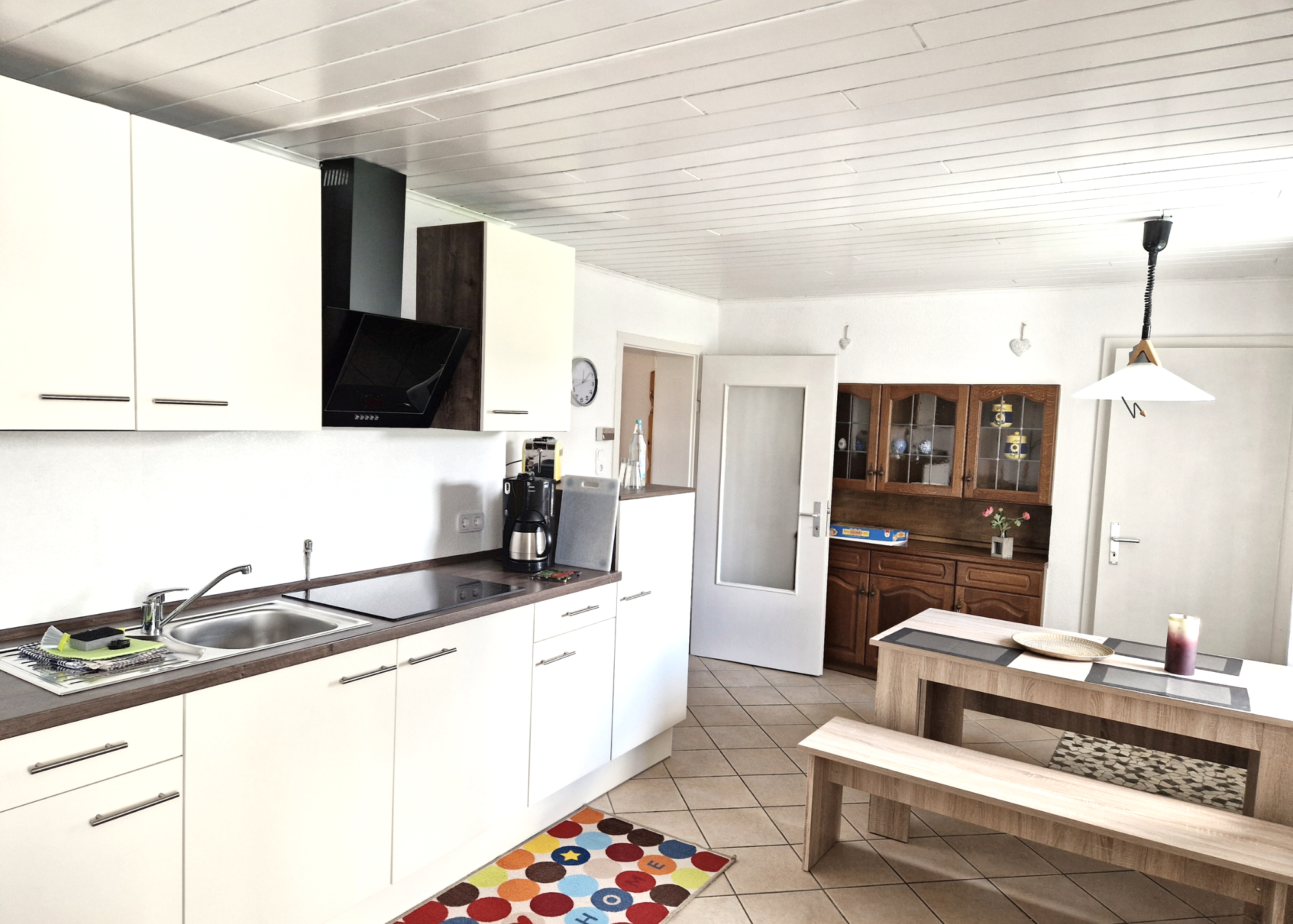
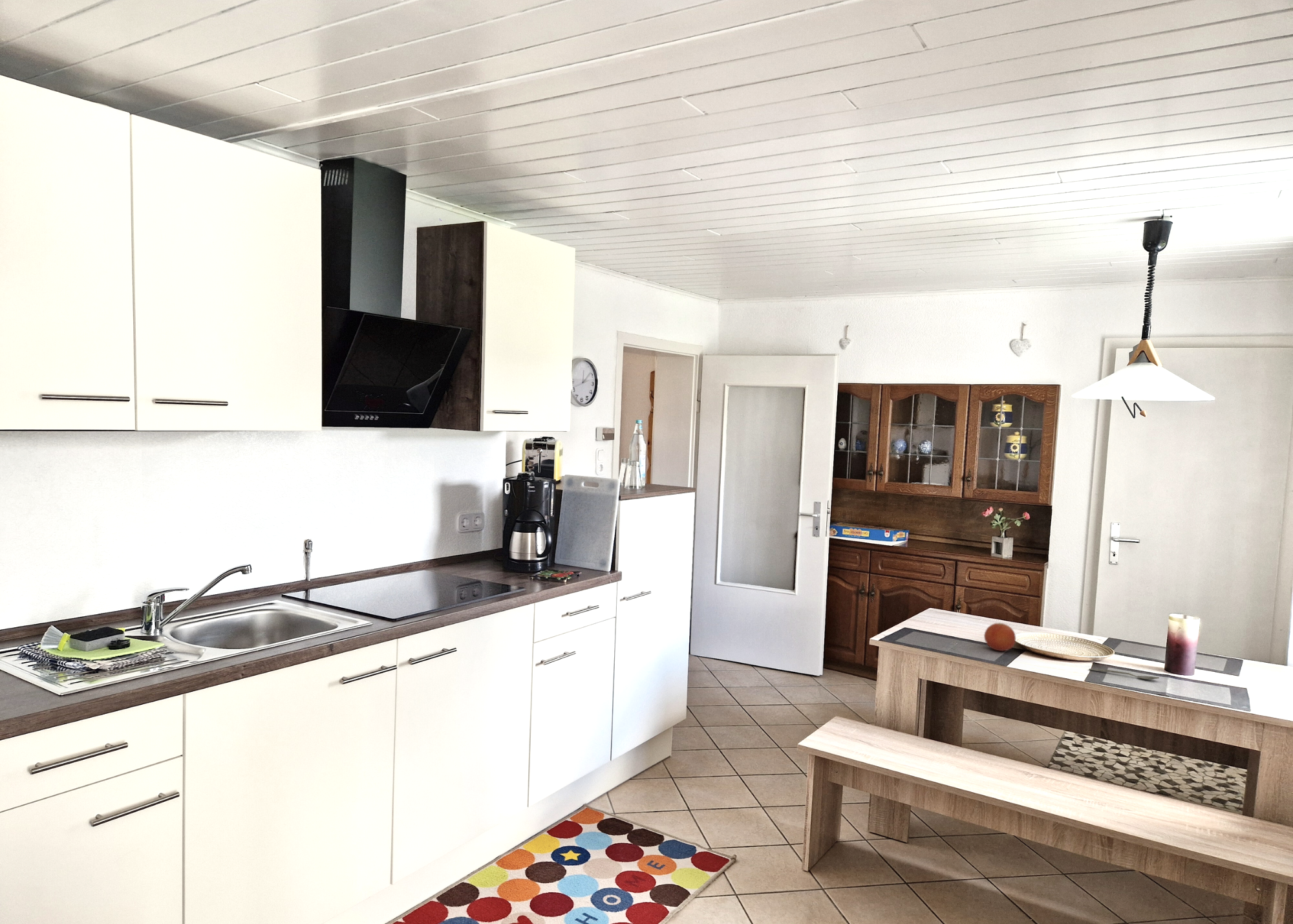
+ fruit (1000, 636)
+ spoon (1123, 673)
